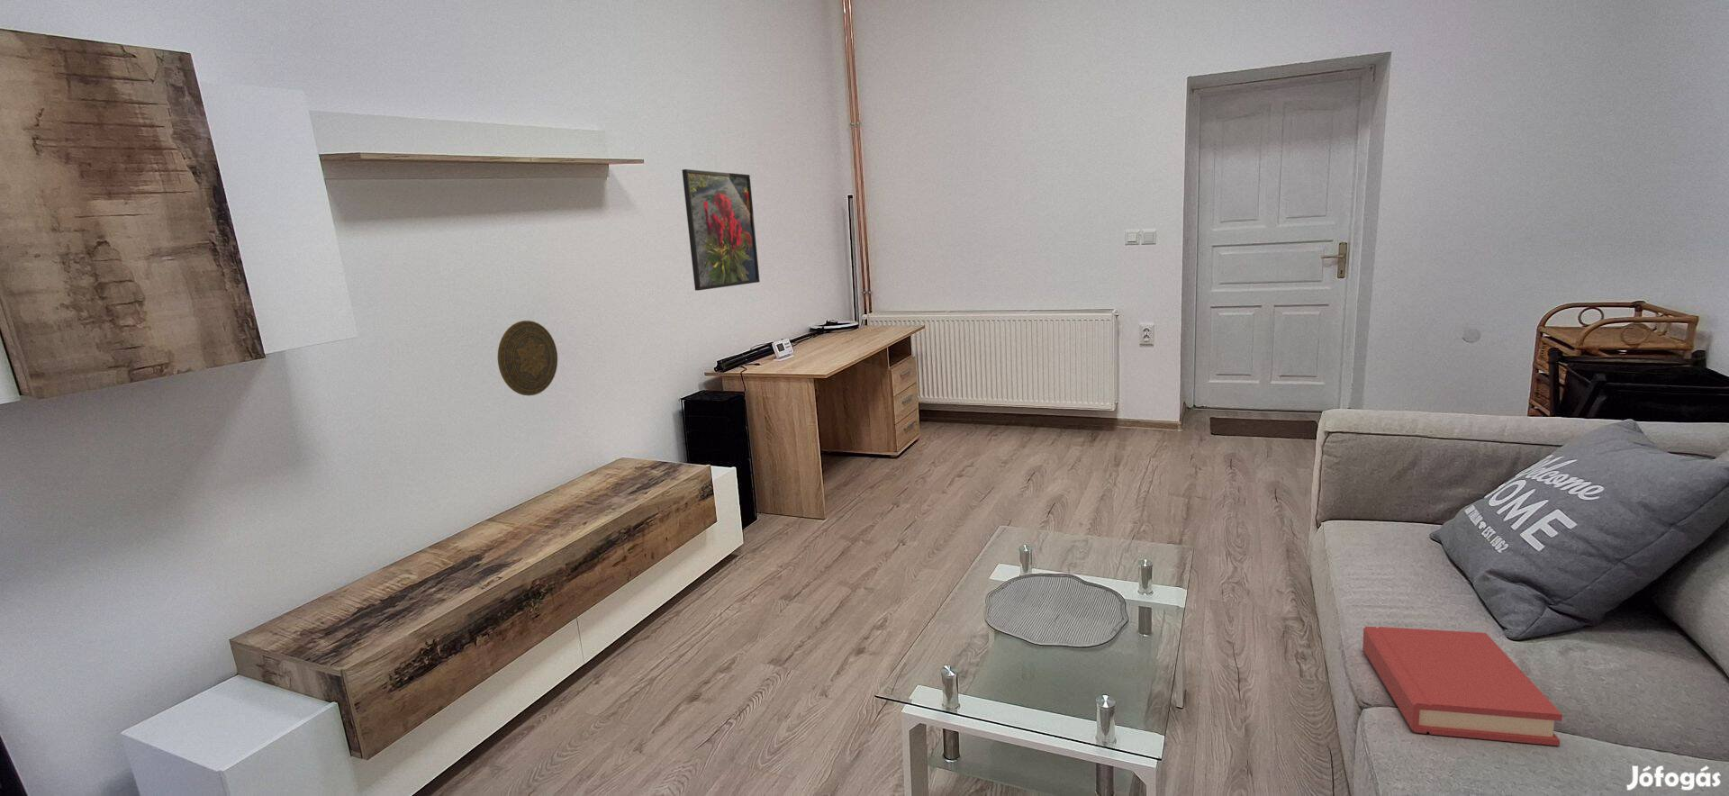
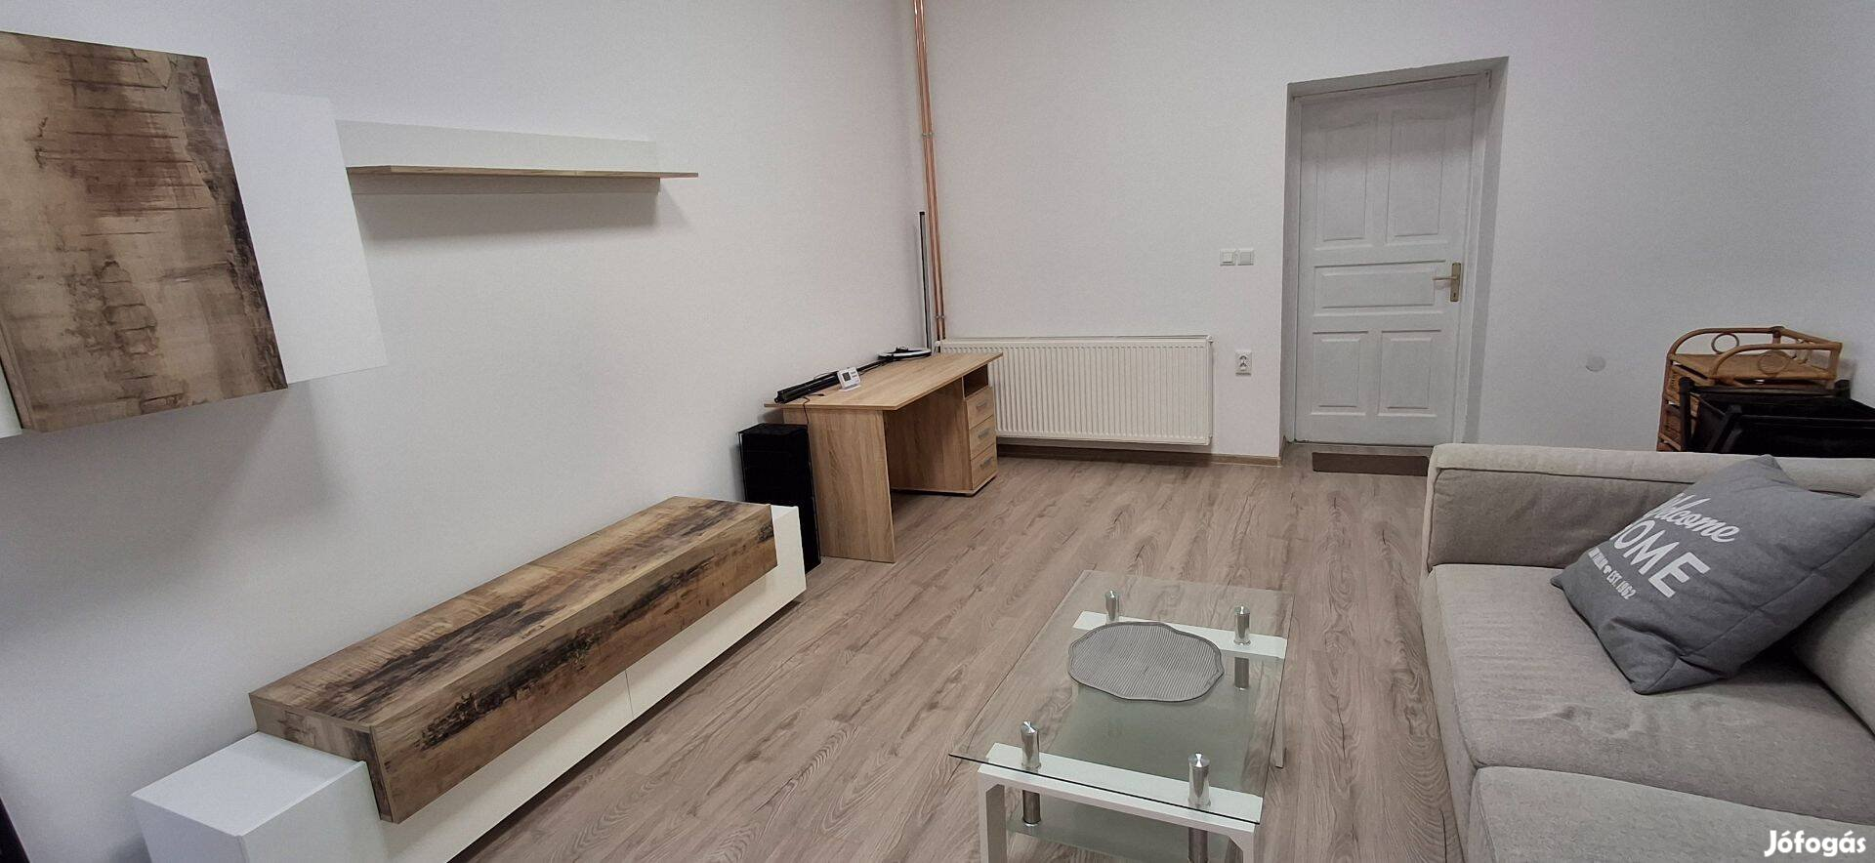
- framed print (723, 229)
- decorative plate (530, 357)
- hardback book (1451, 679)
